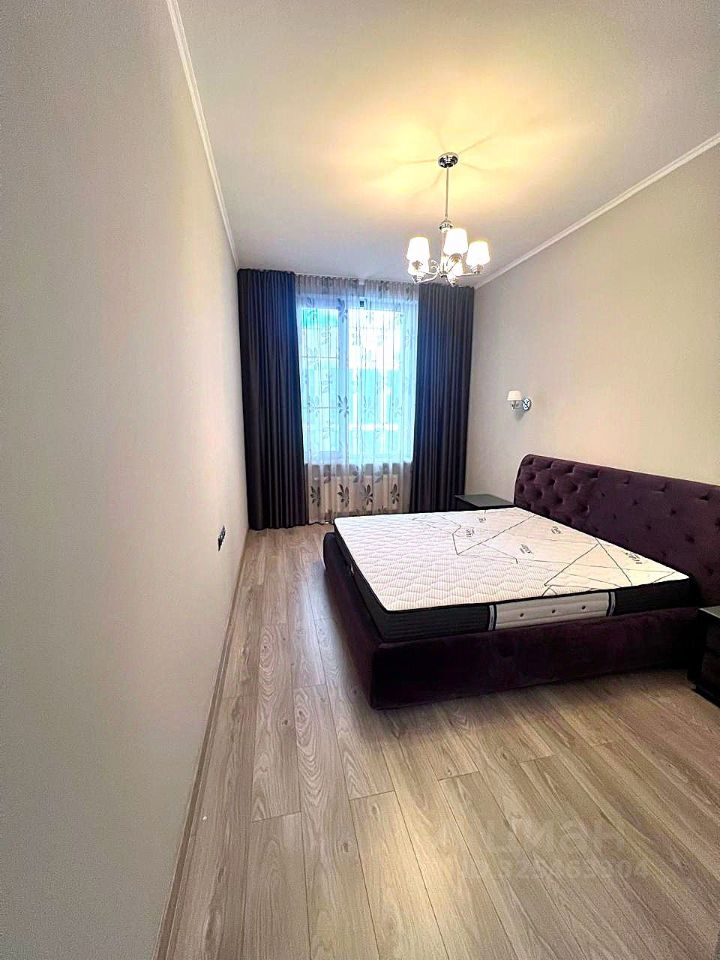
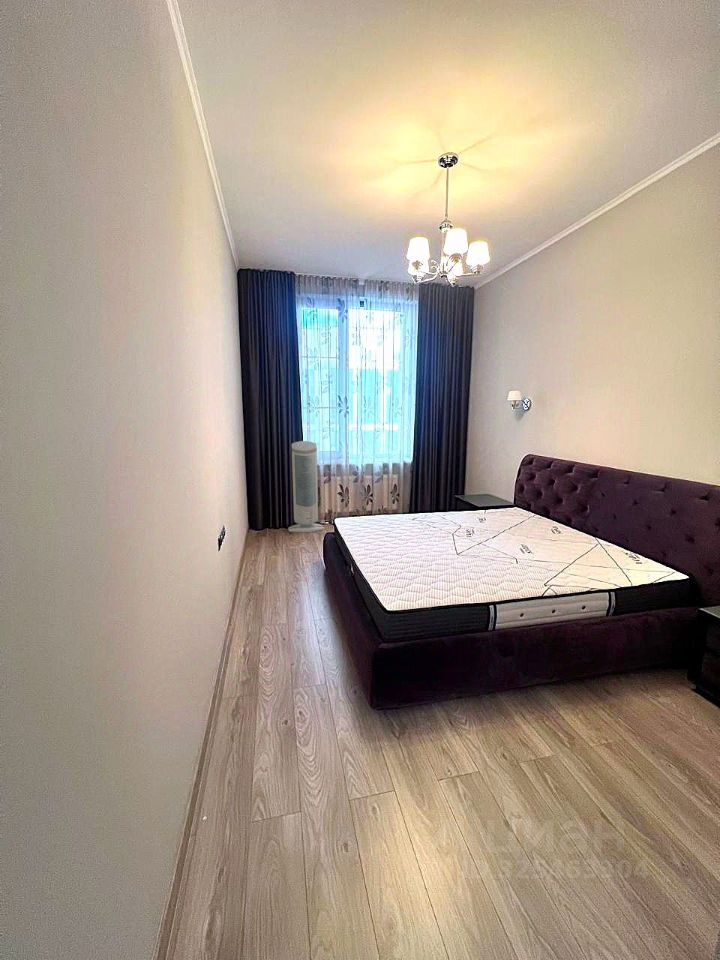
+ air purifier (305, 486)
